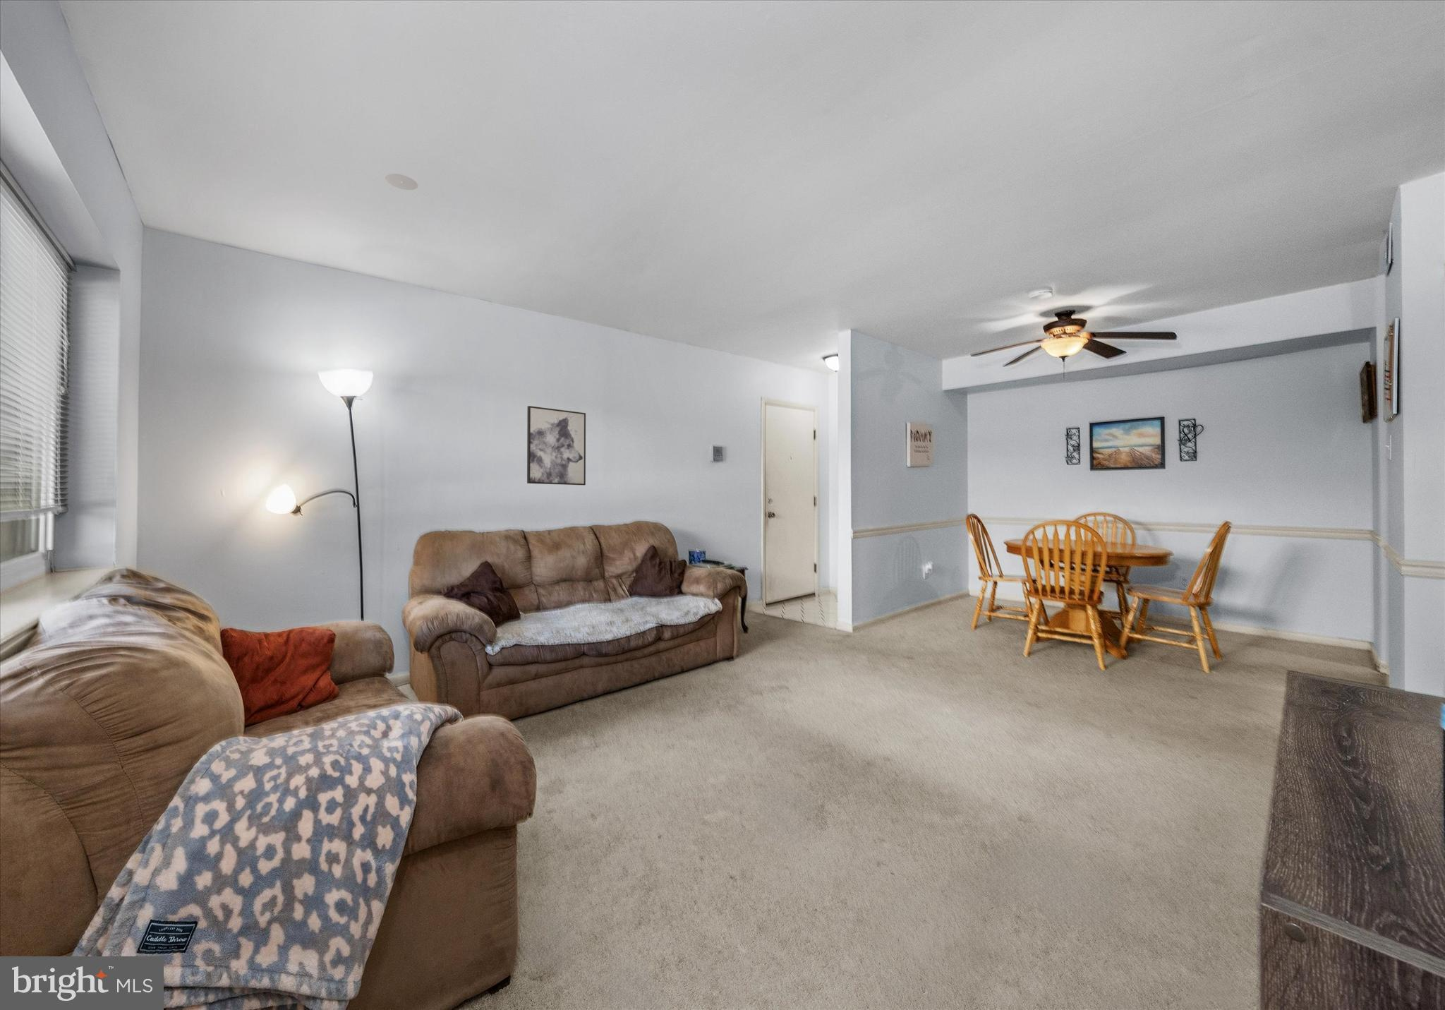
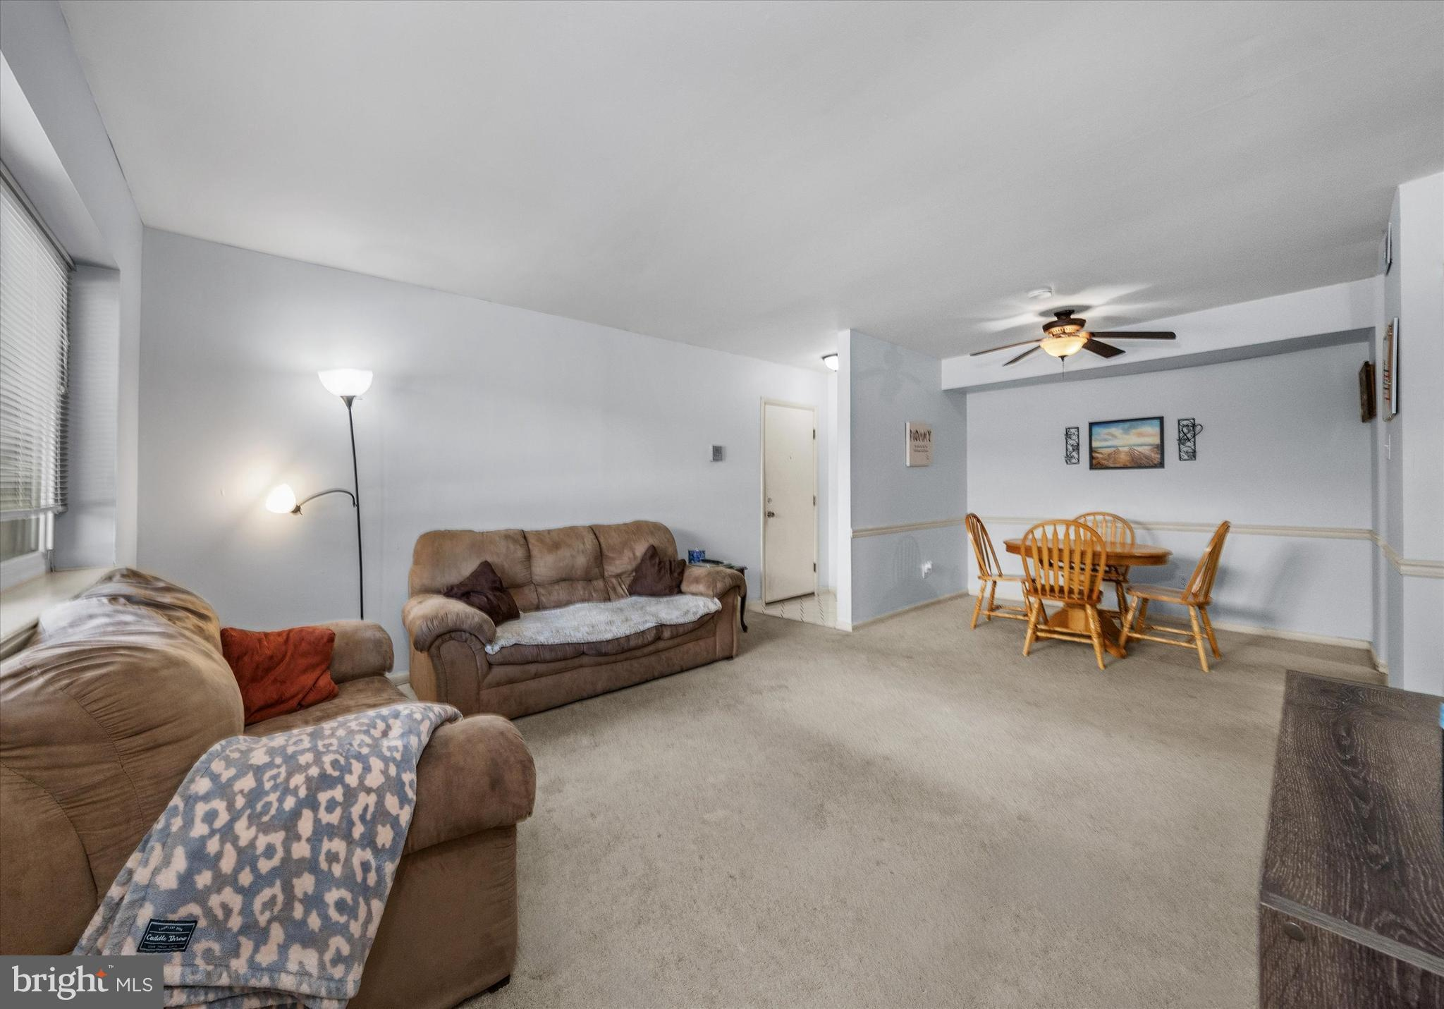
- wall art (557, 447)
- smoke detector (402, 181)
